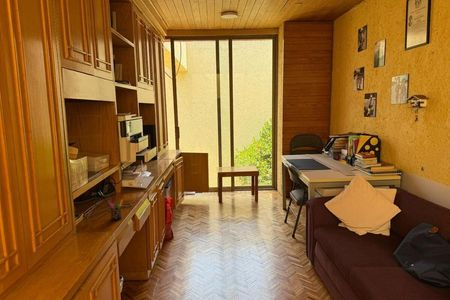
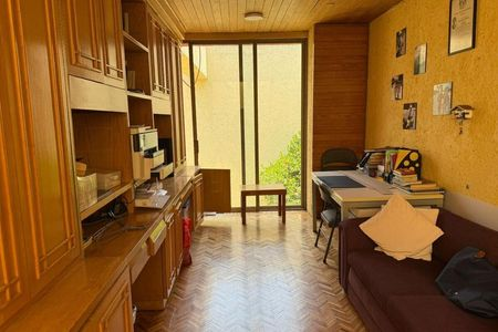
- pen holder (115, 208)
